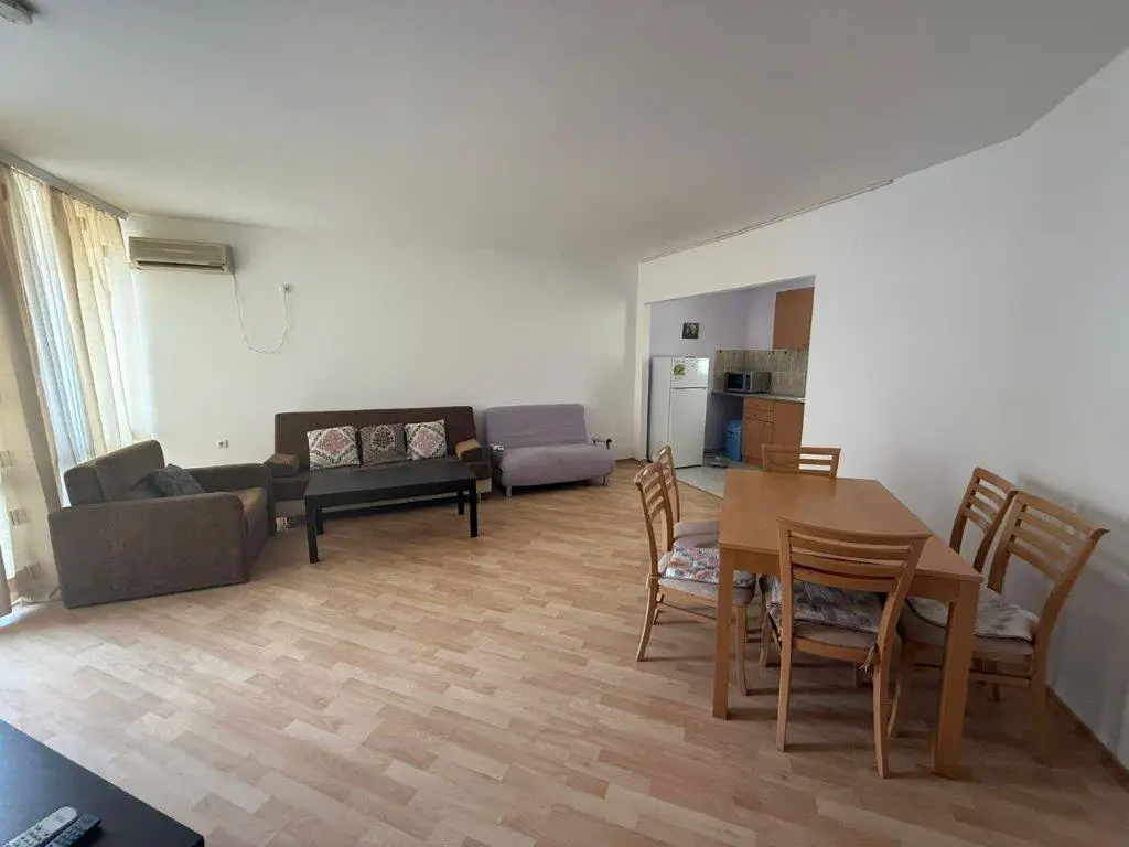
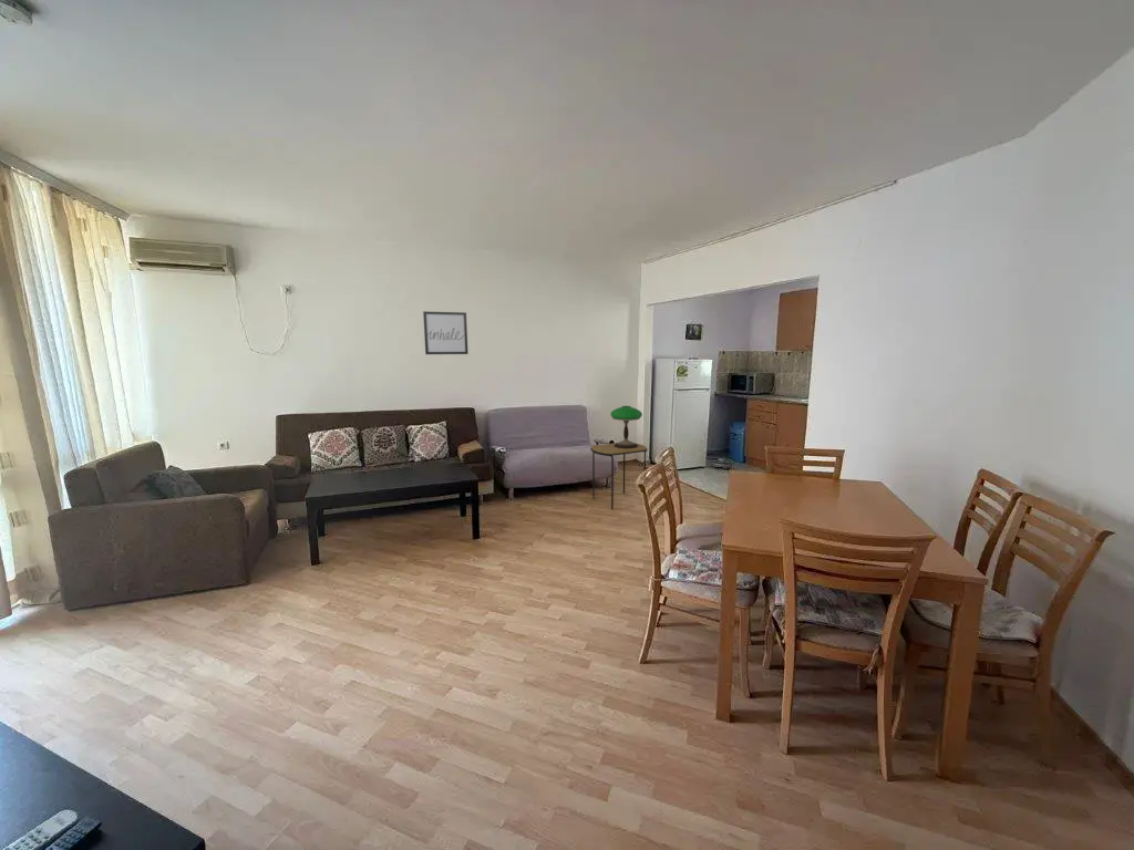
+ table lamp (626, 426)
+ side table (623, 474)
+ wall art (445, 333)
